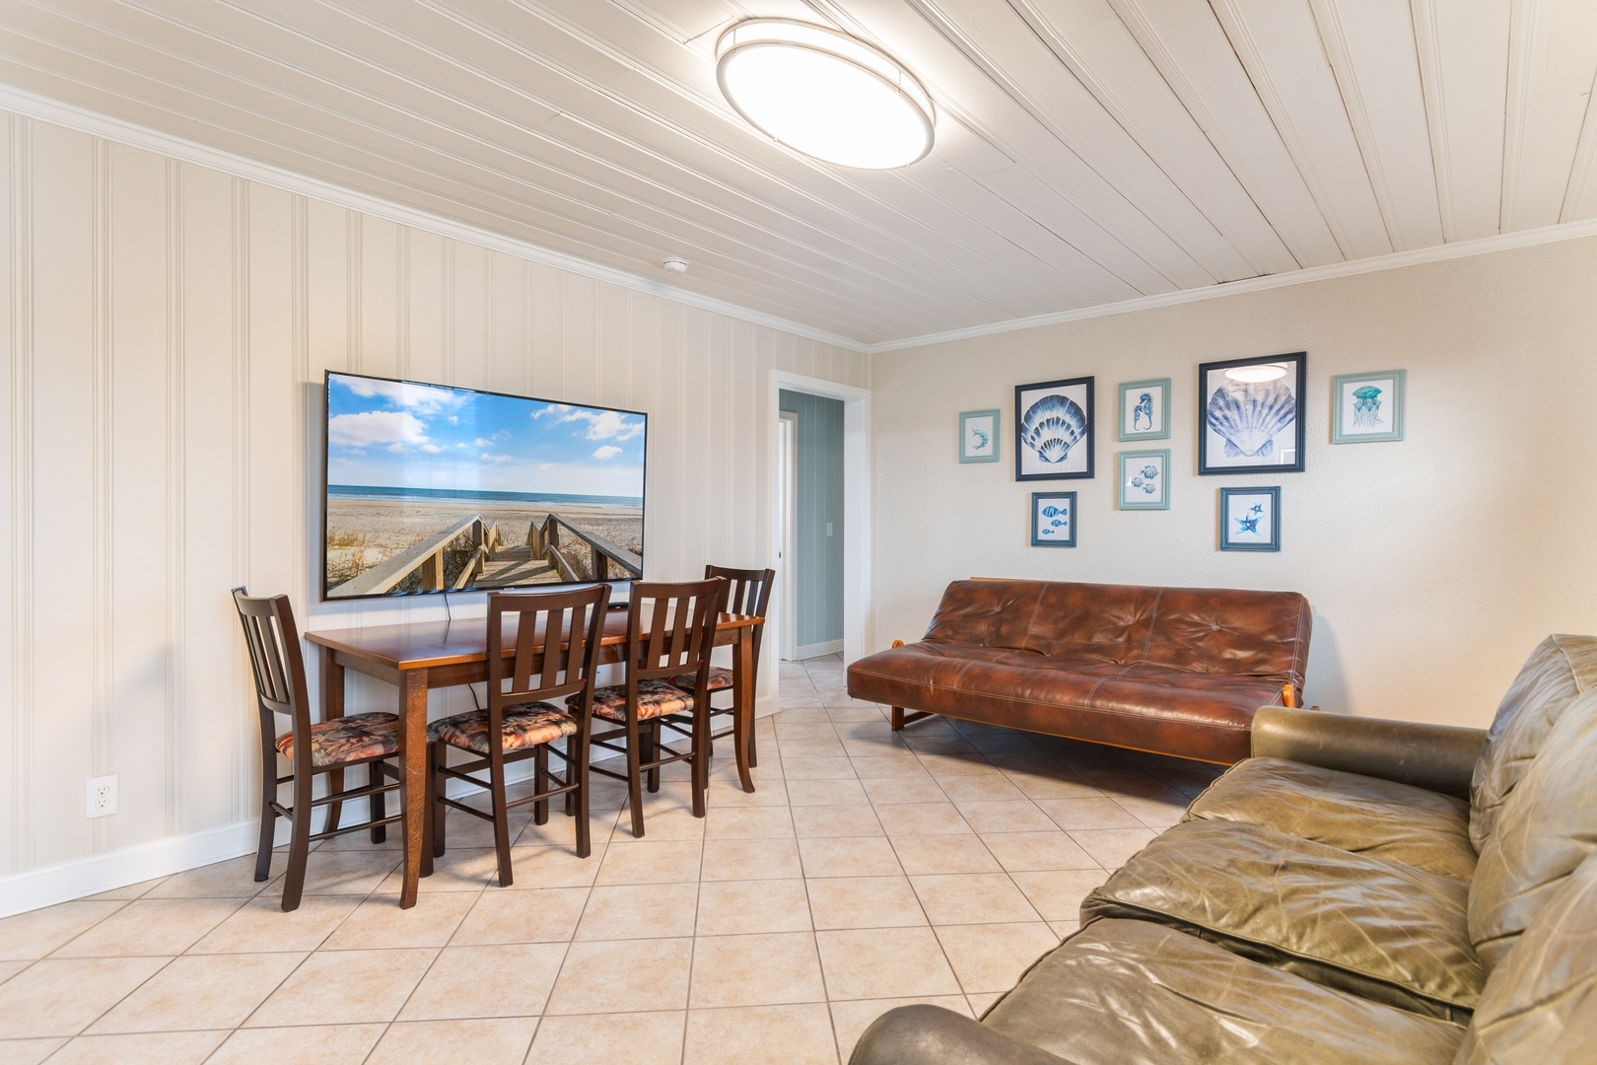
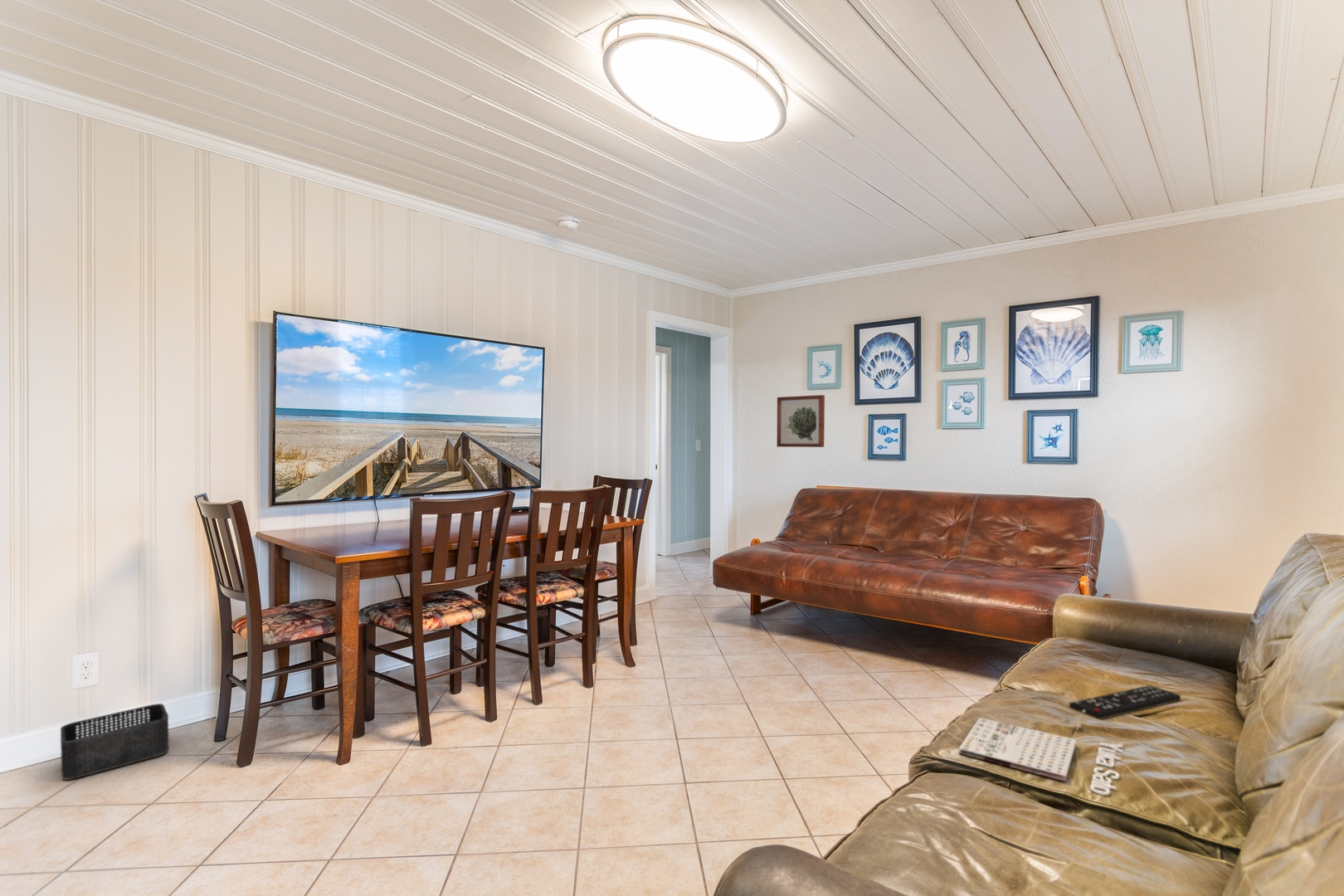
+ wall art (800, 421)
+ storage bin (115, 739)
+ remote control (1125, 700)
+ magazine (1041, 747)
